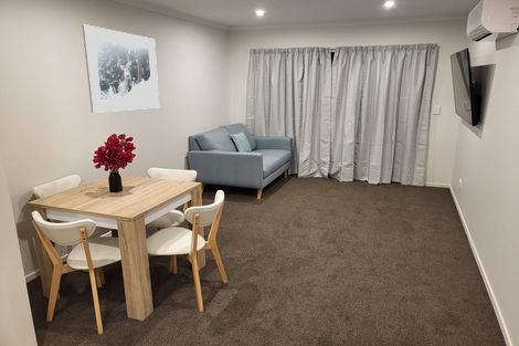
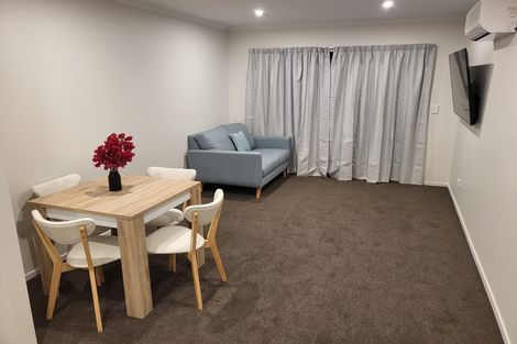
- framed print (126, 72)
